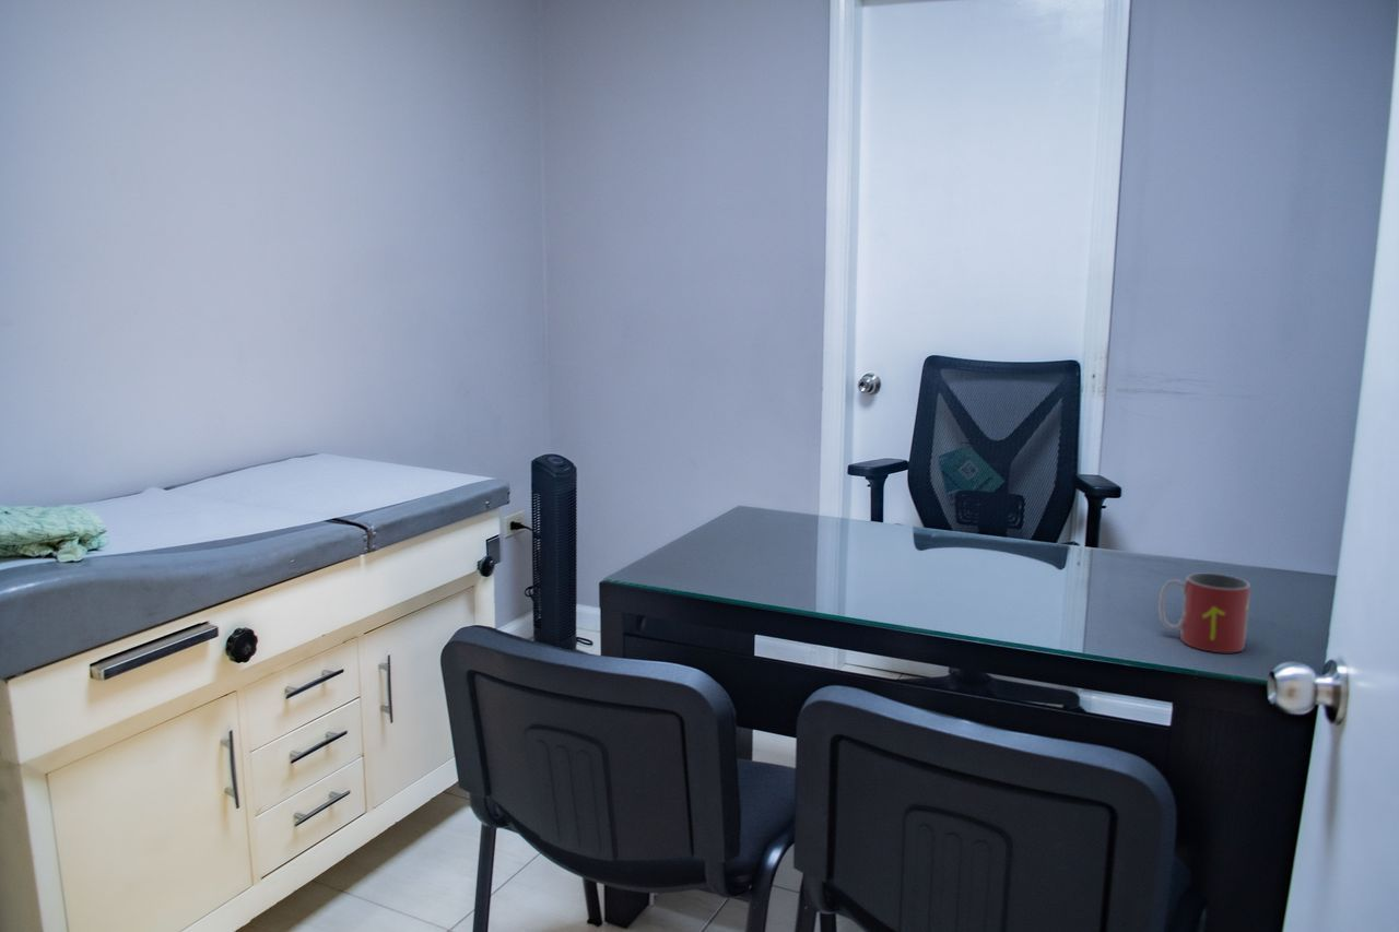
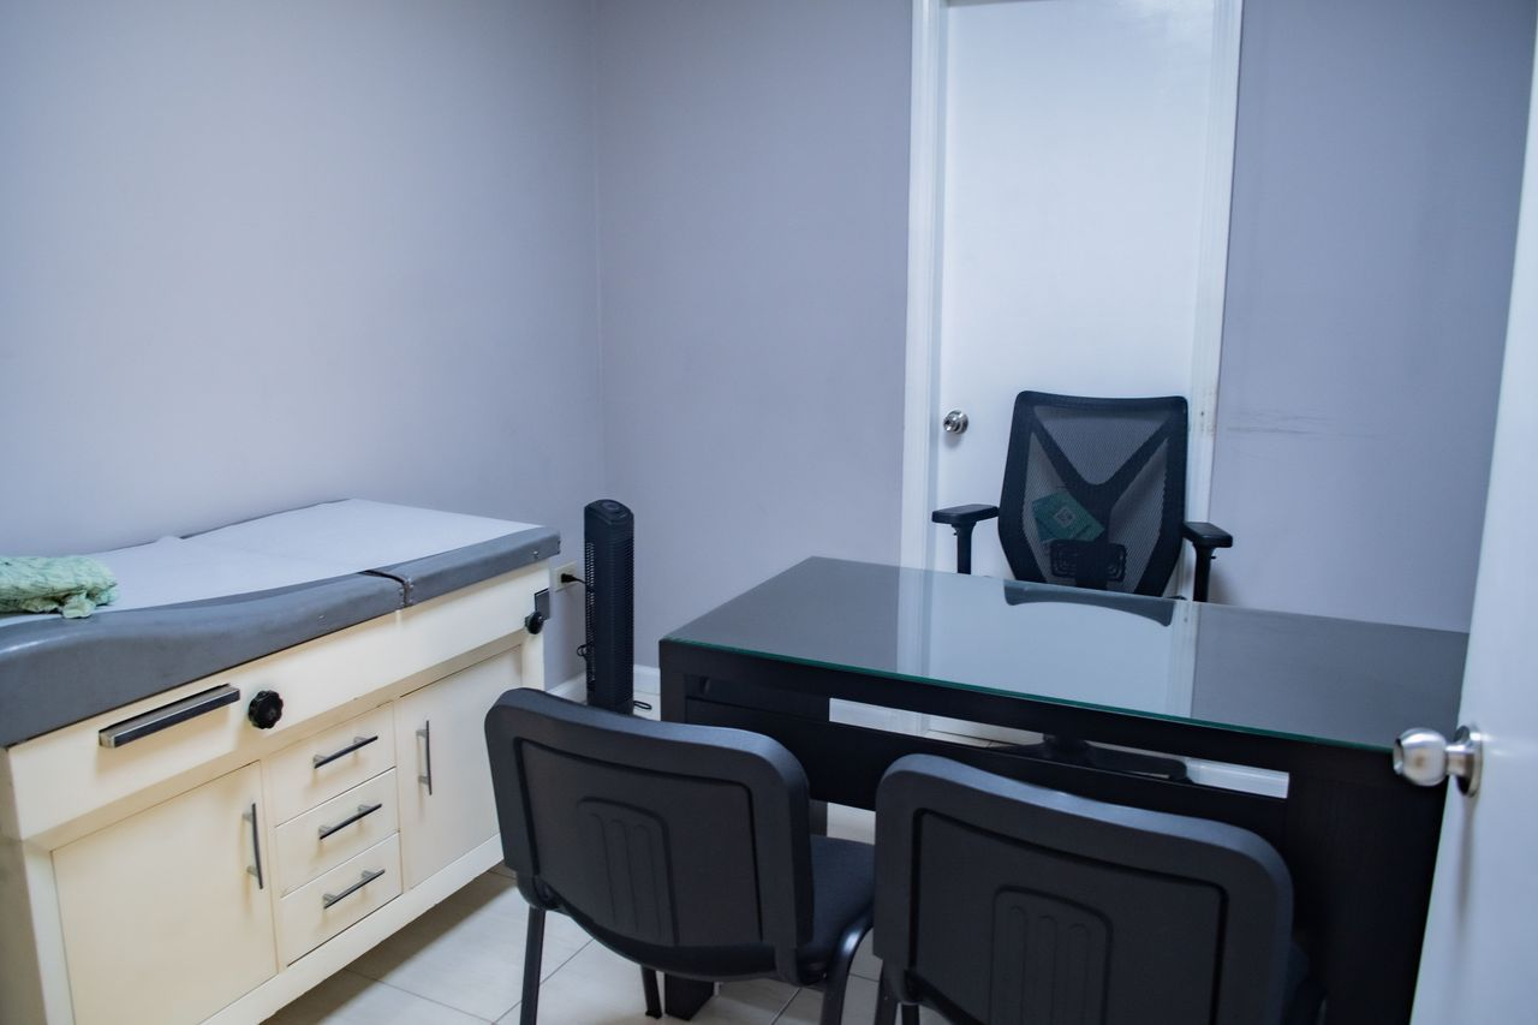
- mug (1202, 610)
